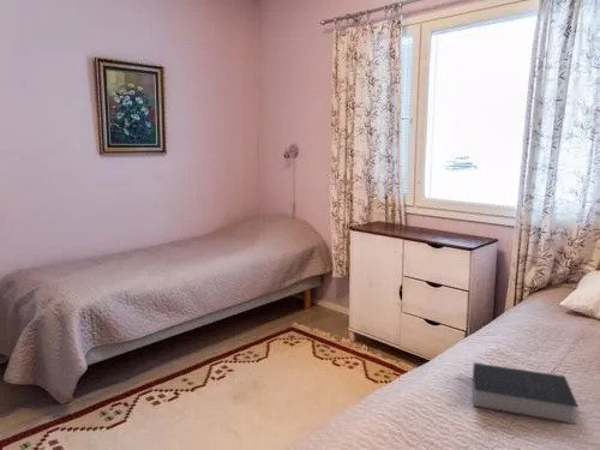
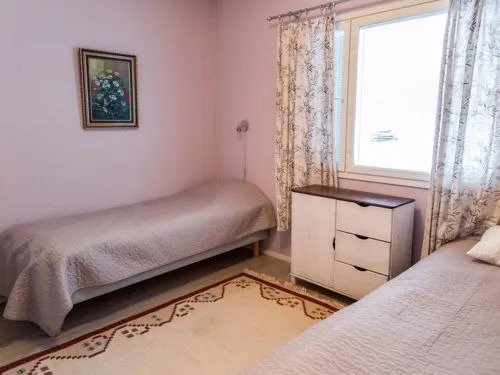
- book (510, 388)
